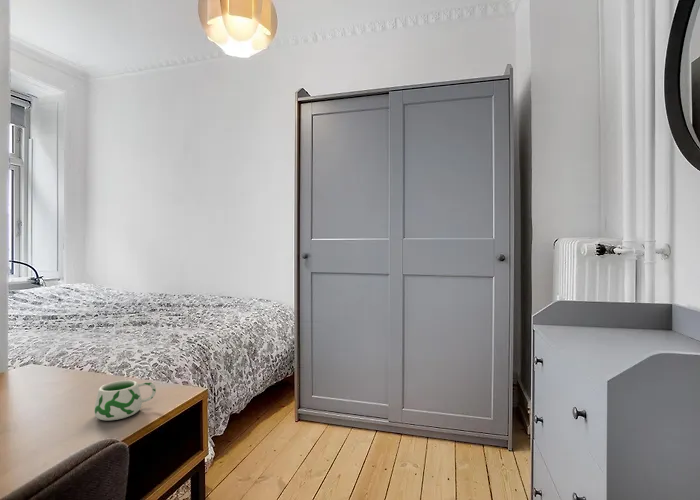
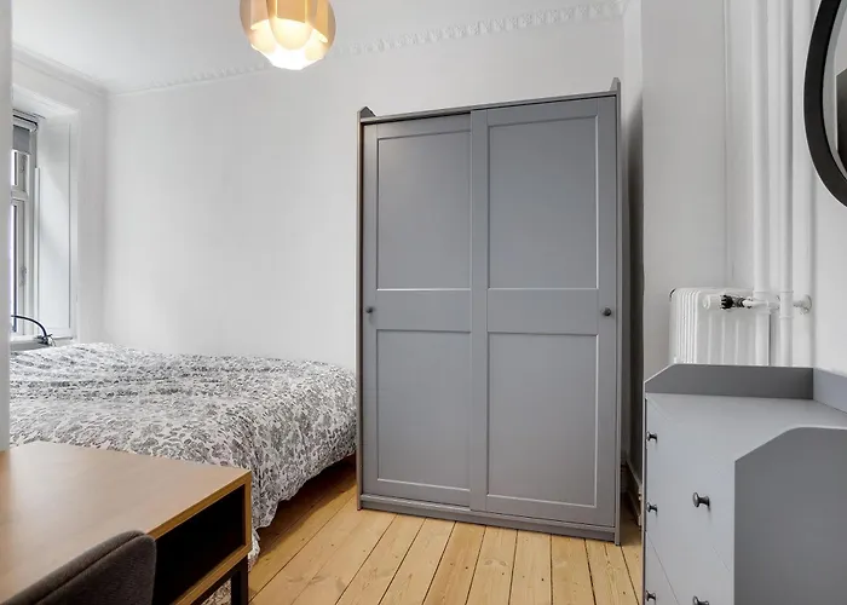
- mug (126, 397)
